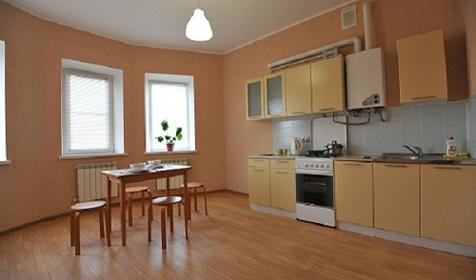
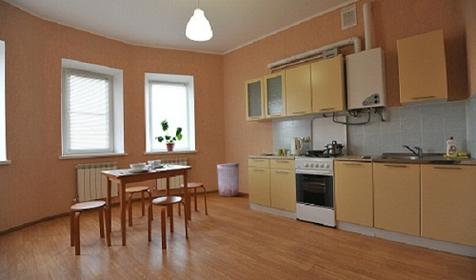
+ trash can (229, 178)
